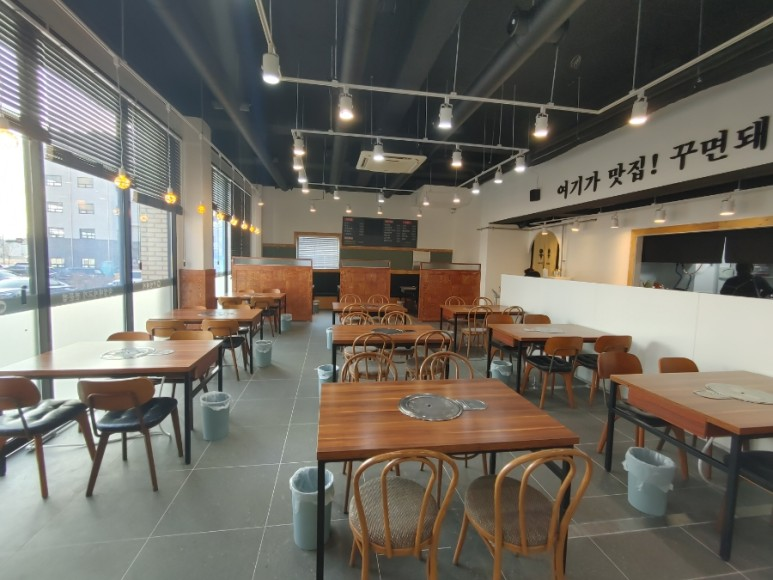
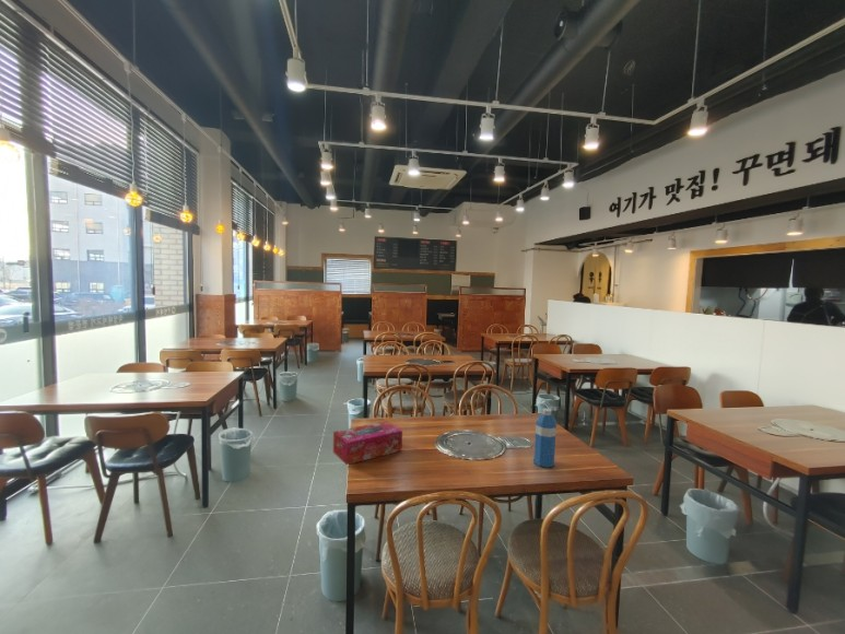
+ tissue box (367, 441)
+ water bottle (545, 436)
